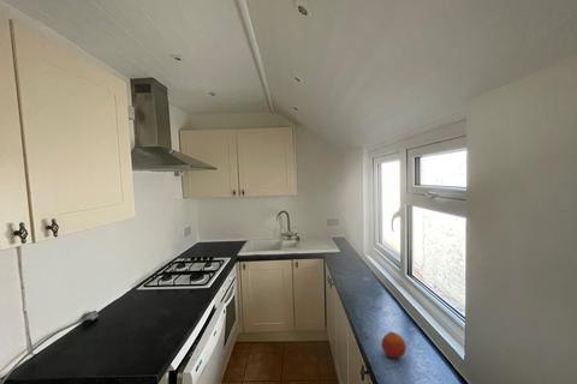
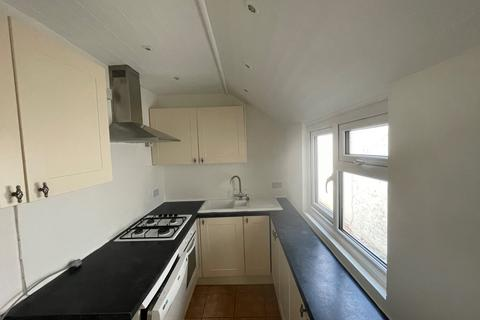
- fruit (393, 344)
